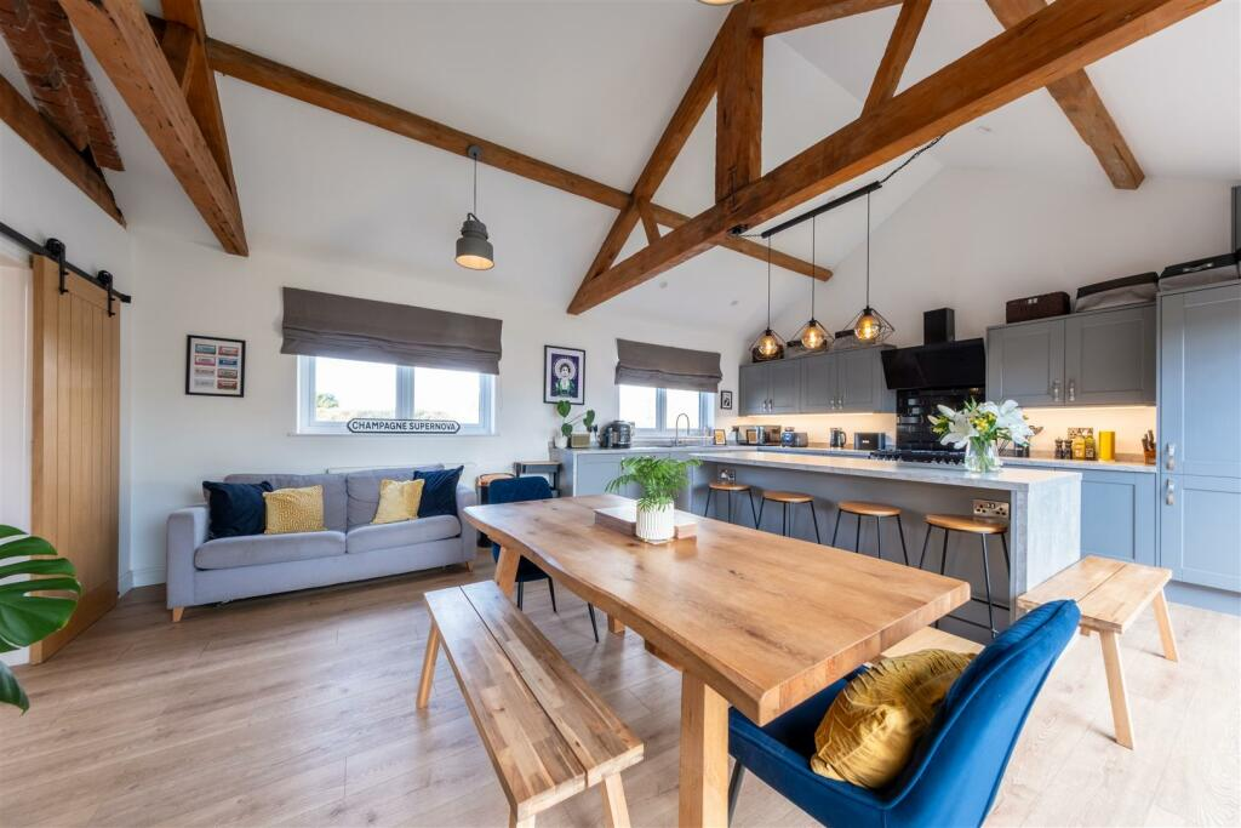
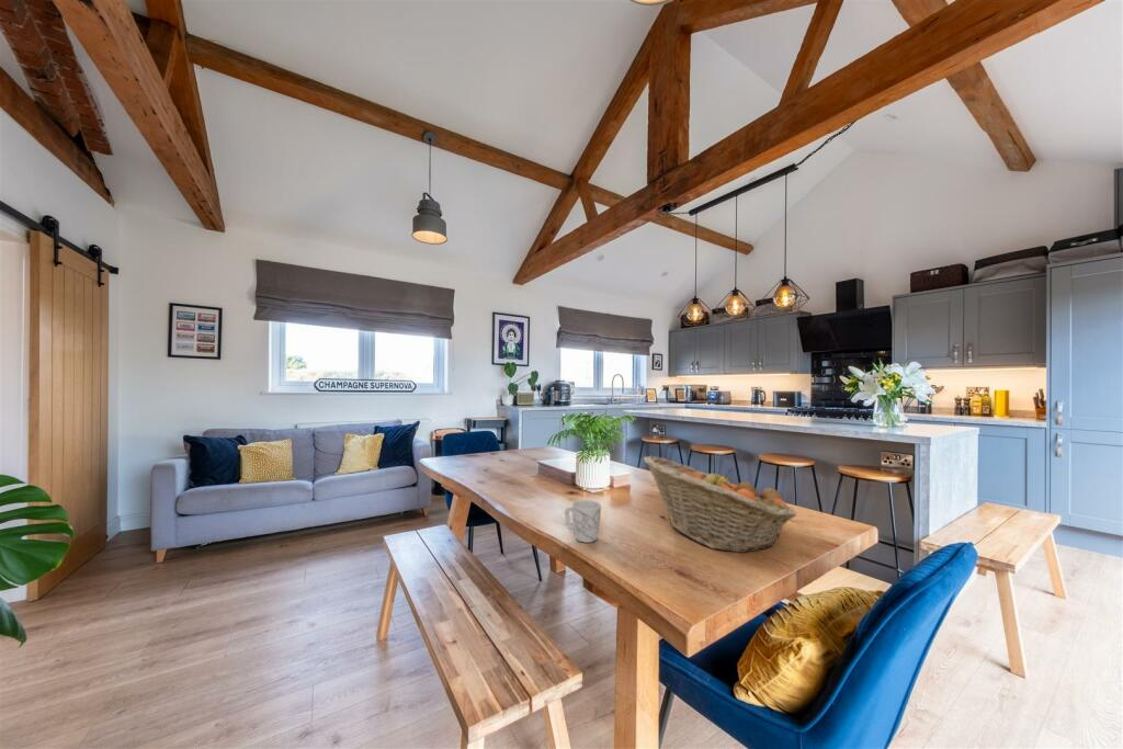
+ fruit basket (712, 495)
+ mug (581, 520)
